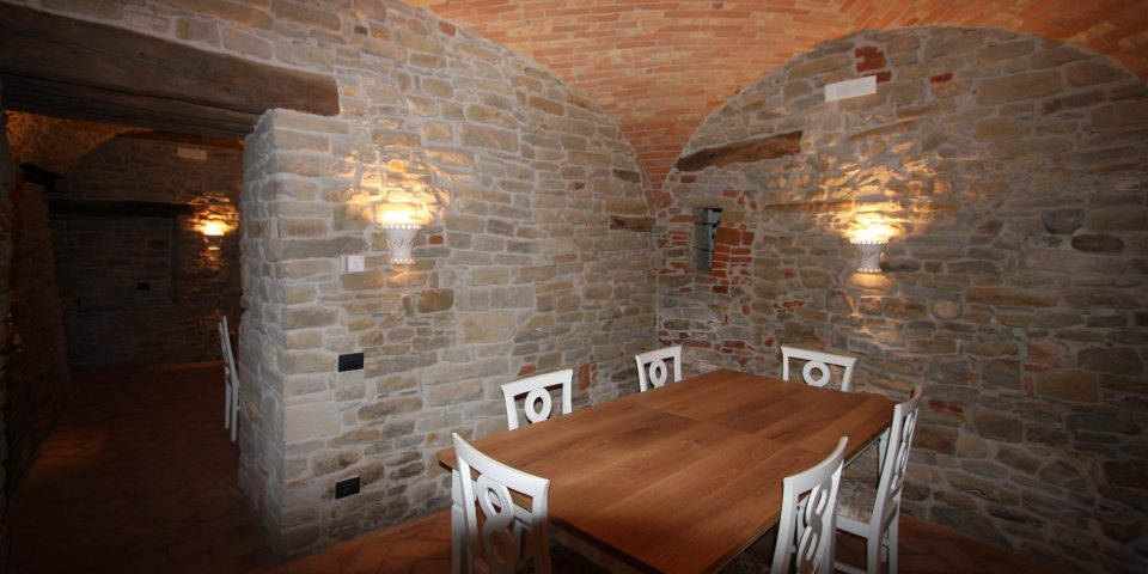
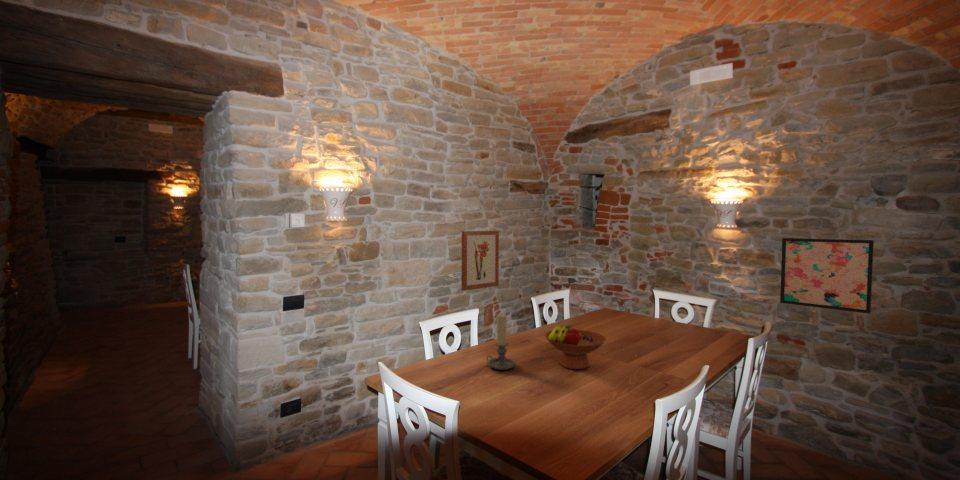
+ fruit bowl (574, 345)
+ wall art (824, 273)
+ wall art (480, 259)
+ candle holder (499, 340)
